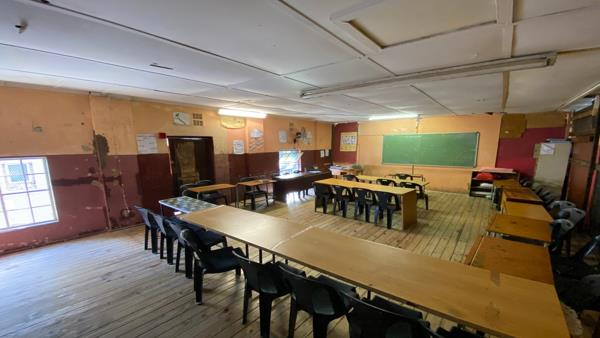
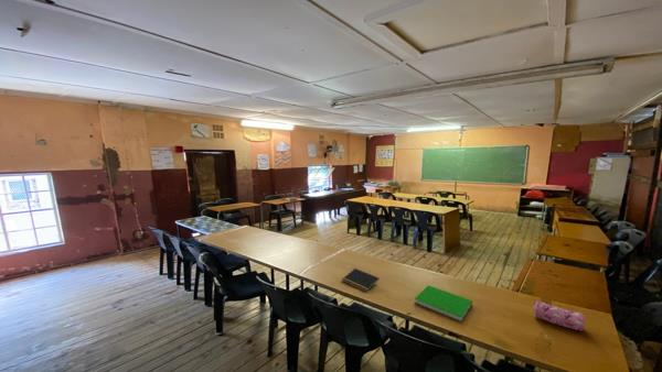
+ pencil case (557, 315)
+ notepad (360, 278)
+ book (442, 300)
